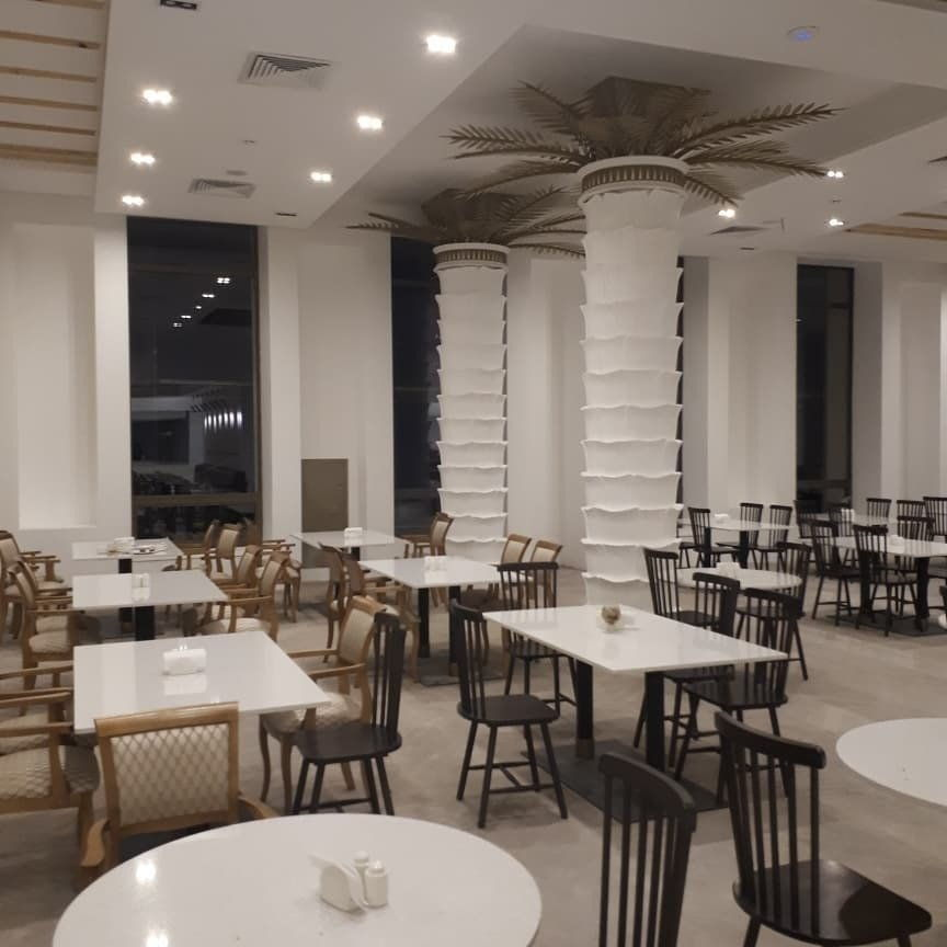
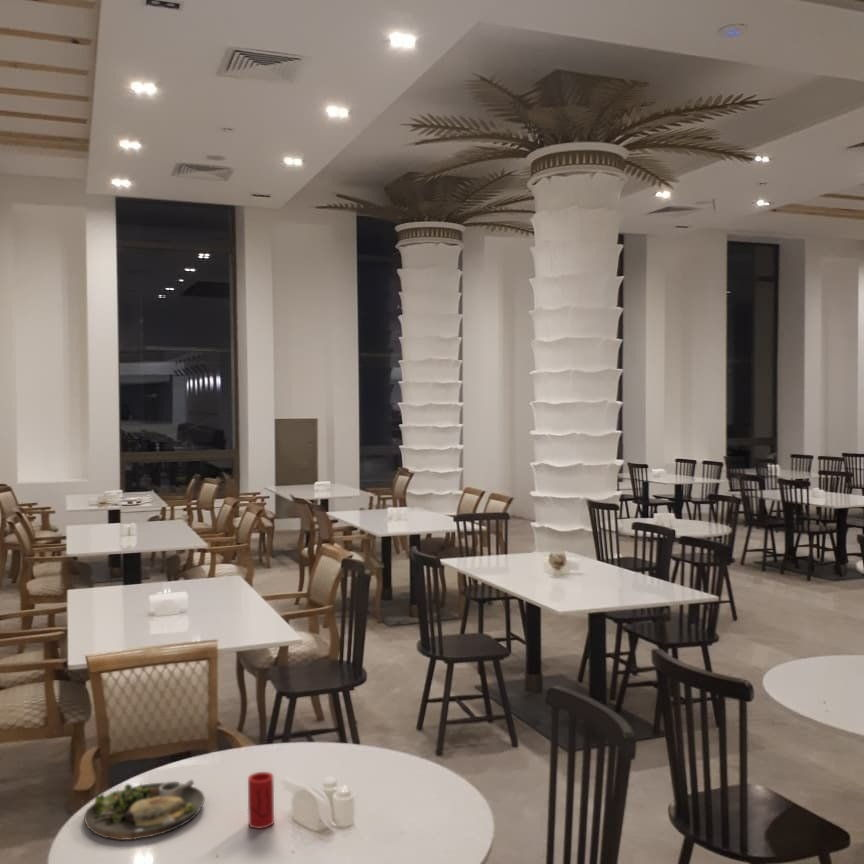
+ dinner plate (145, 799)
+ cup (261, 799)
